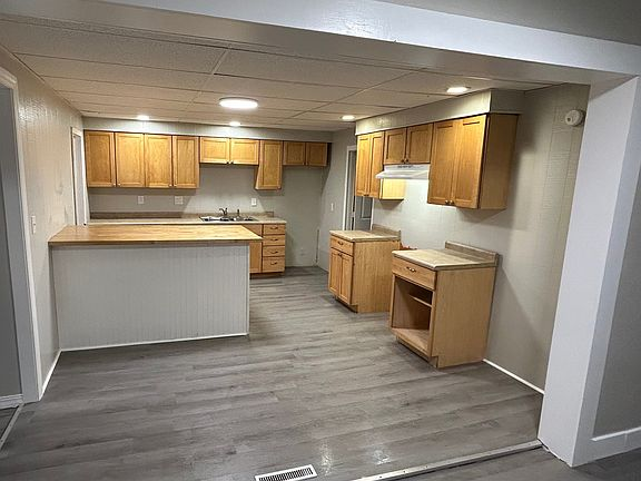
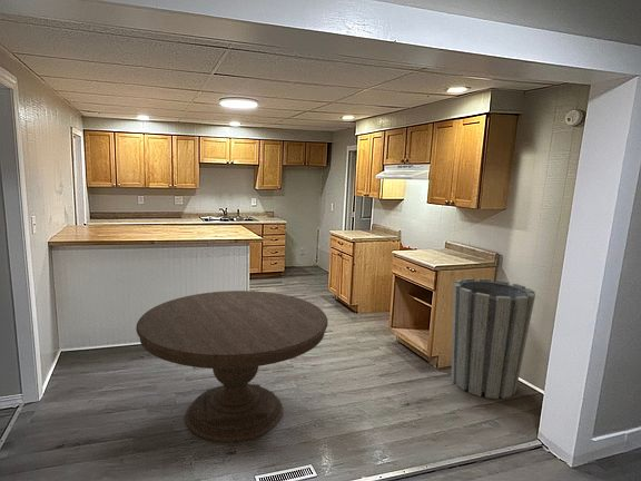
+ trash can (487, 335)
+ dining table (235, 364)
